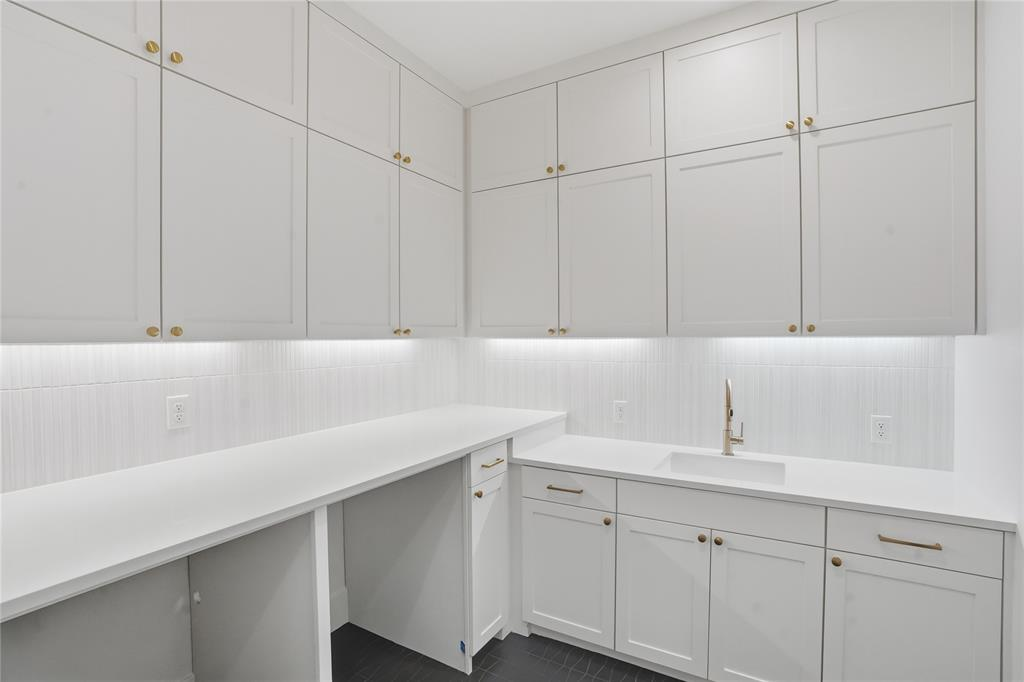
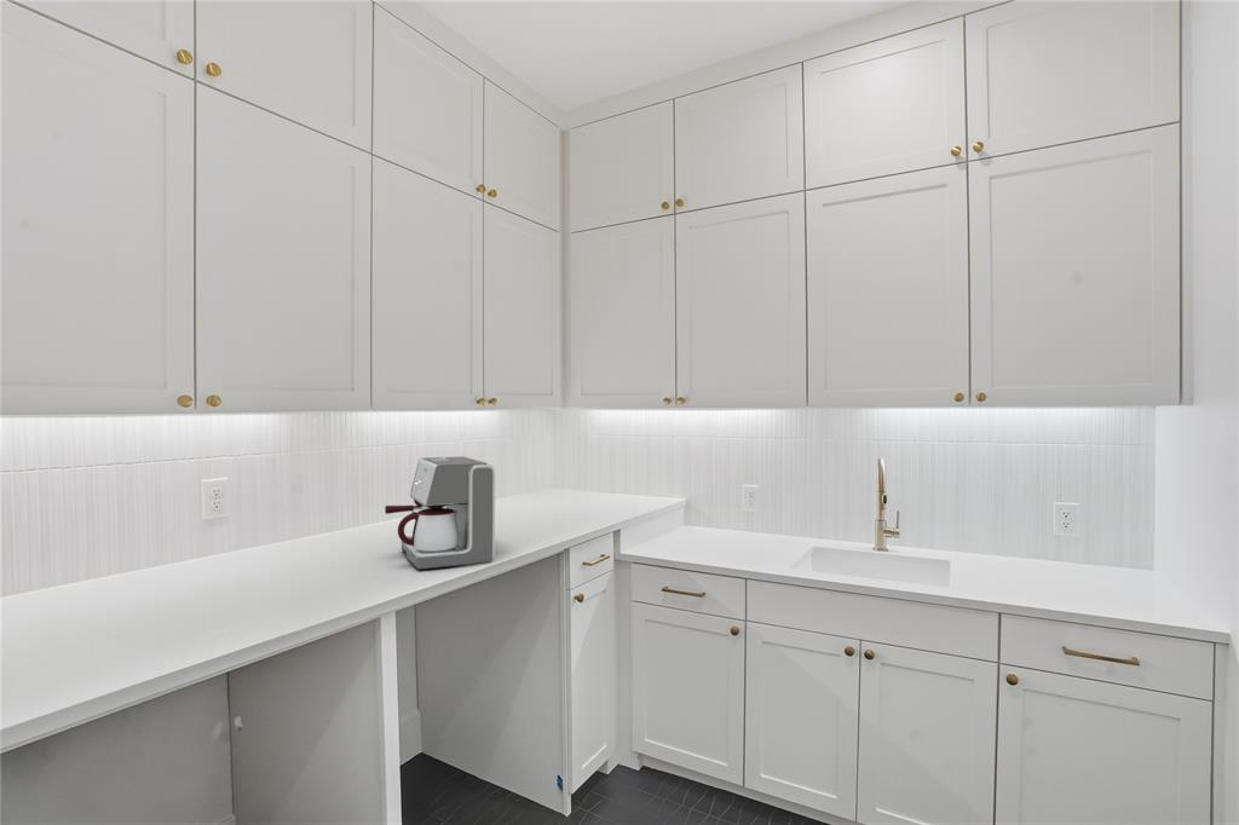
+ coffee maker (448, 507)
